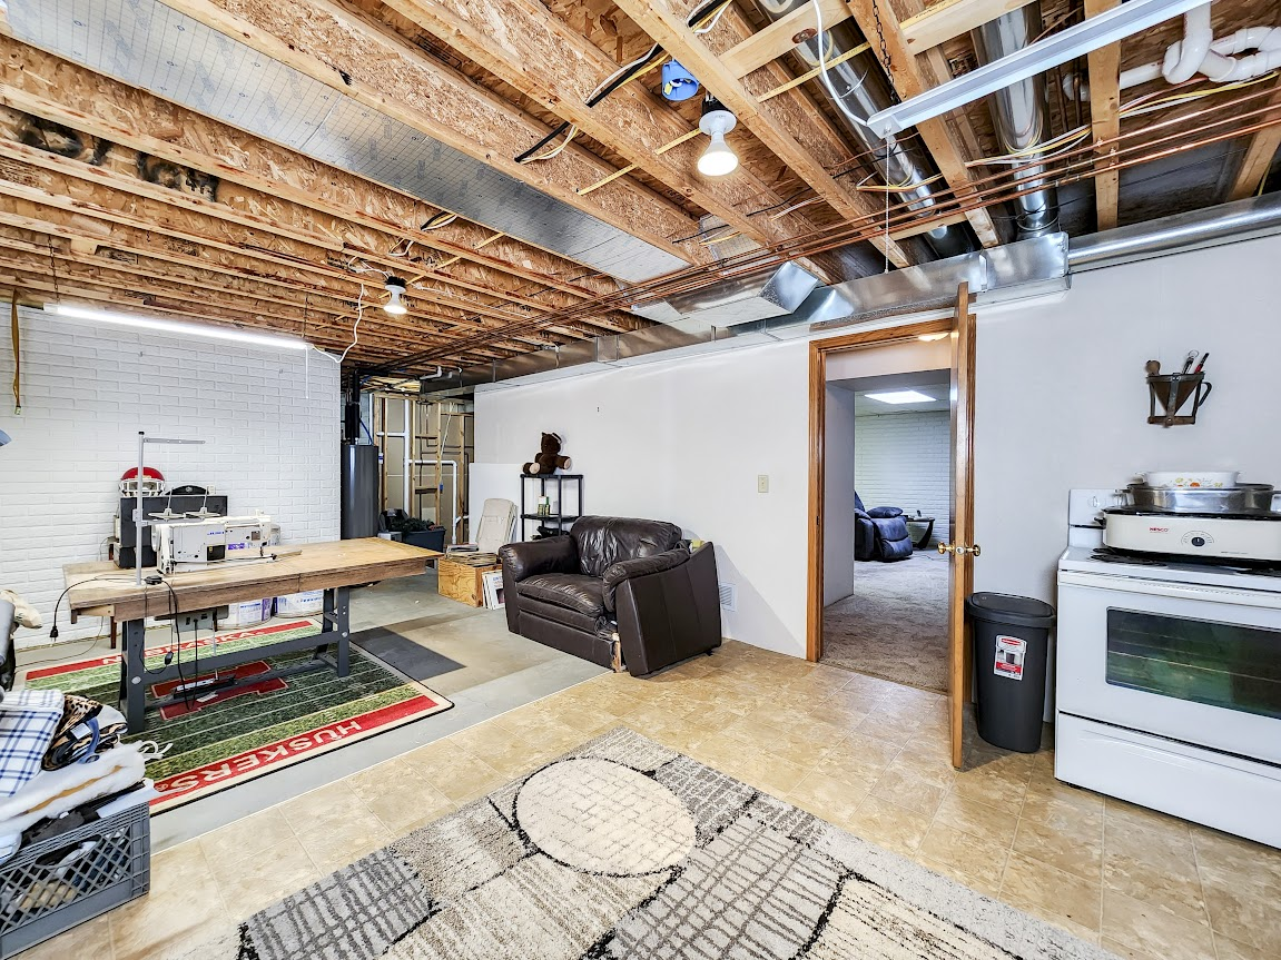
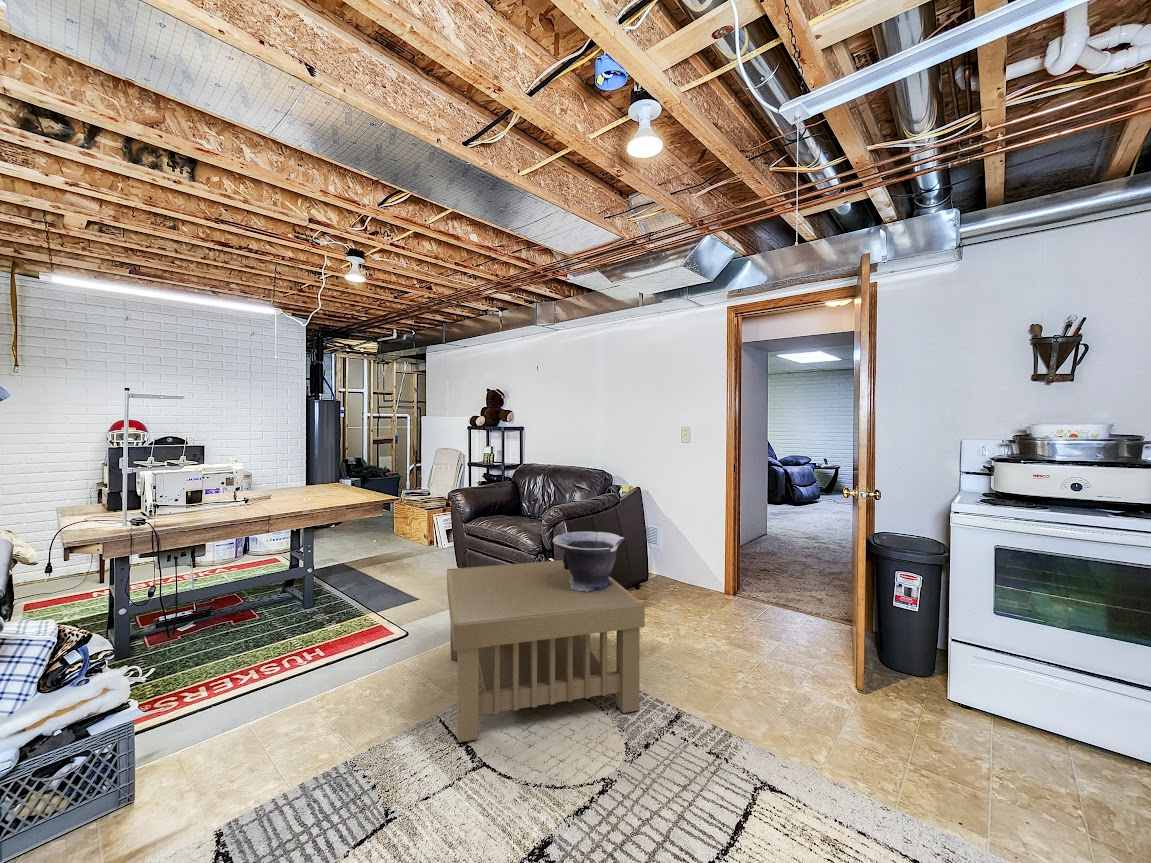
+ coffee table (534, 632)
+ decorative bowl (588, 561)
